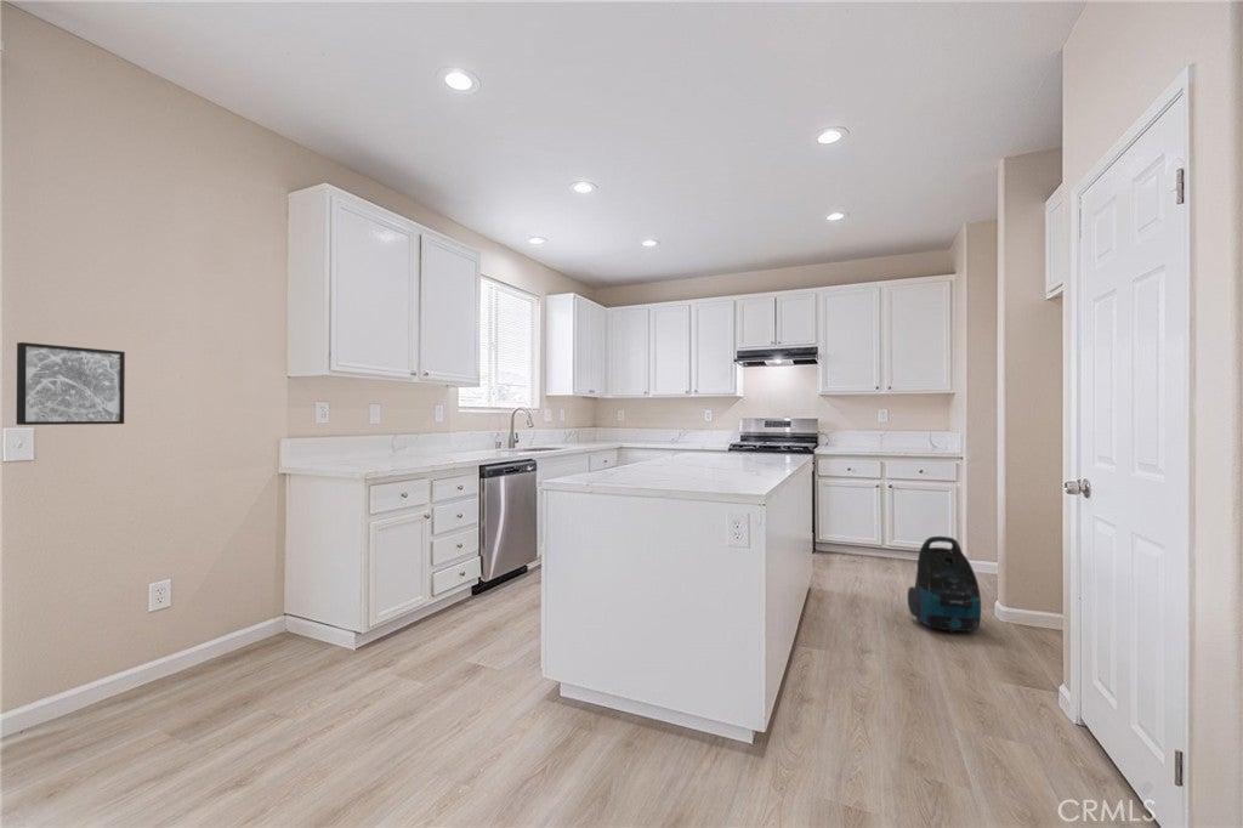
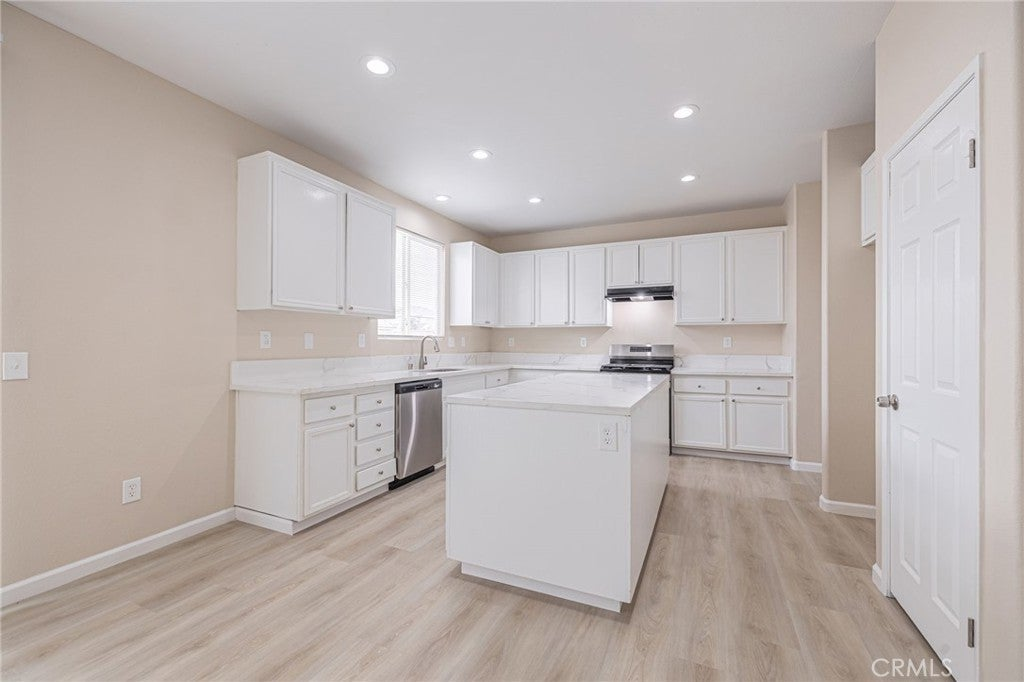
- wall art (74, 385)
- vacuum cleaner (944, 583)
